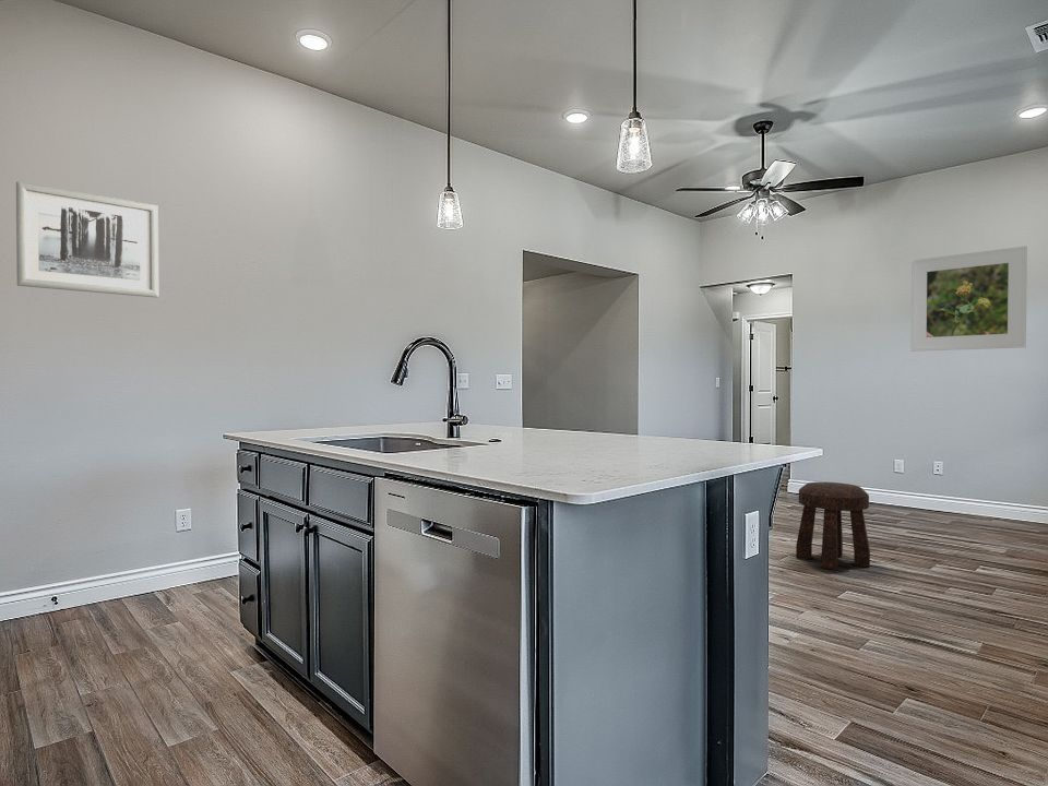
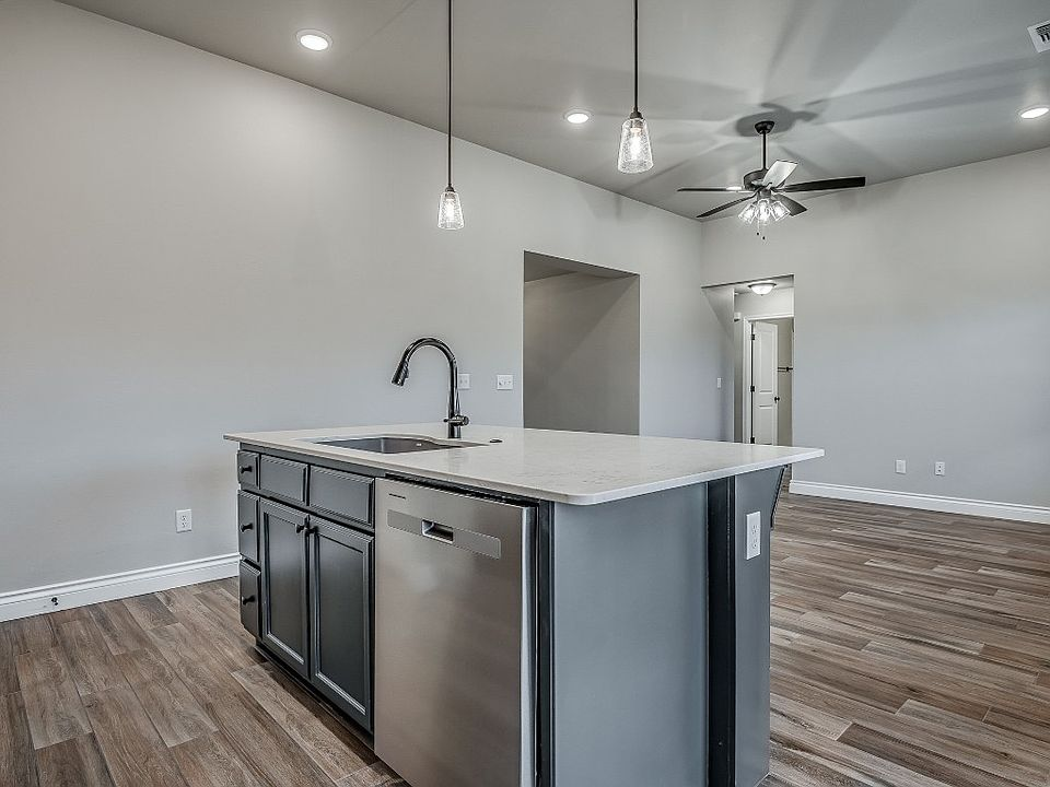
- stool (832, 522)
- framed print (965, 301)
- wall art (92, 242)
